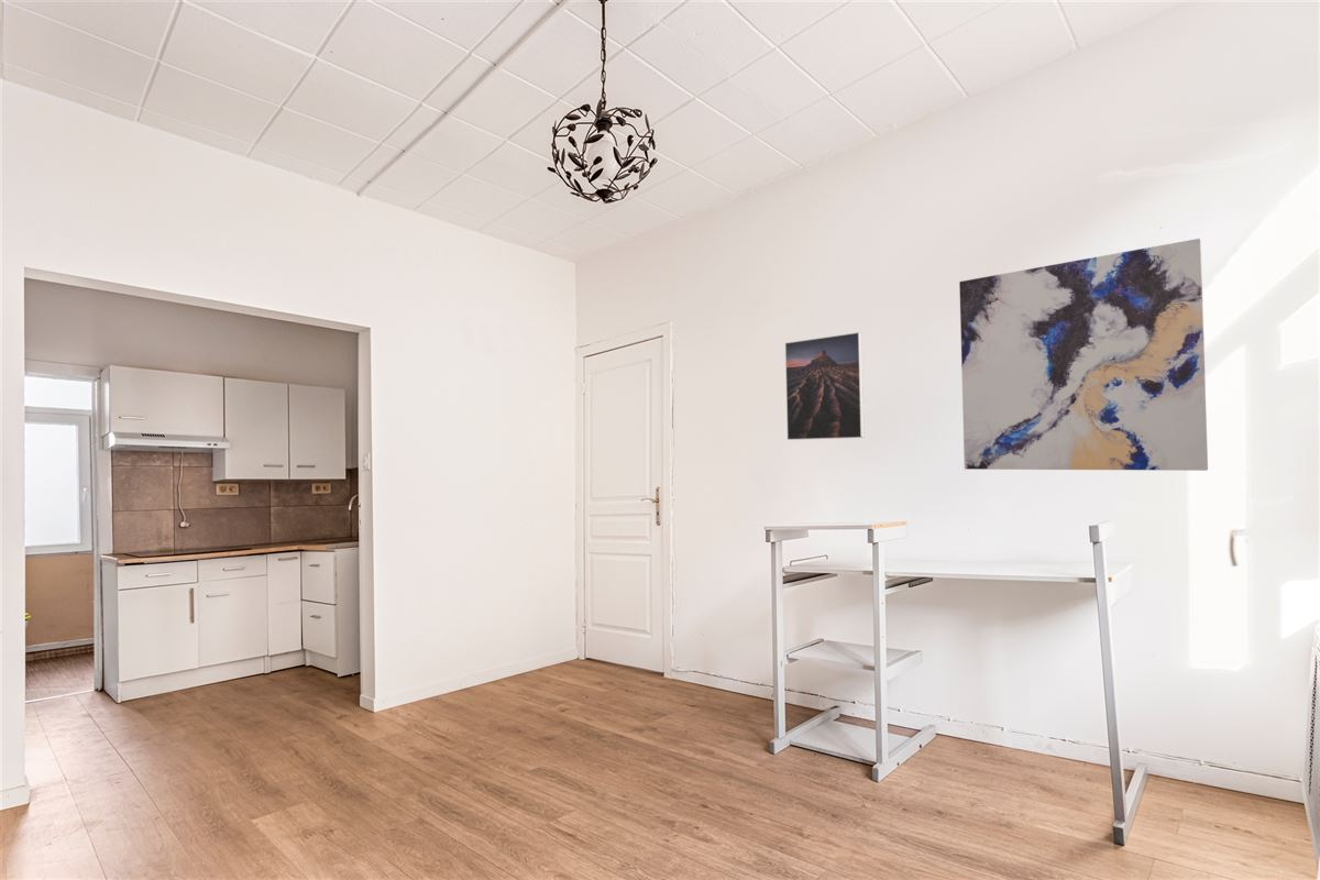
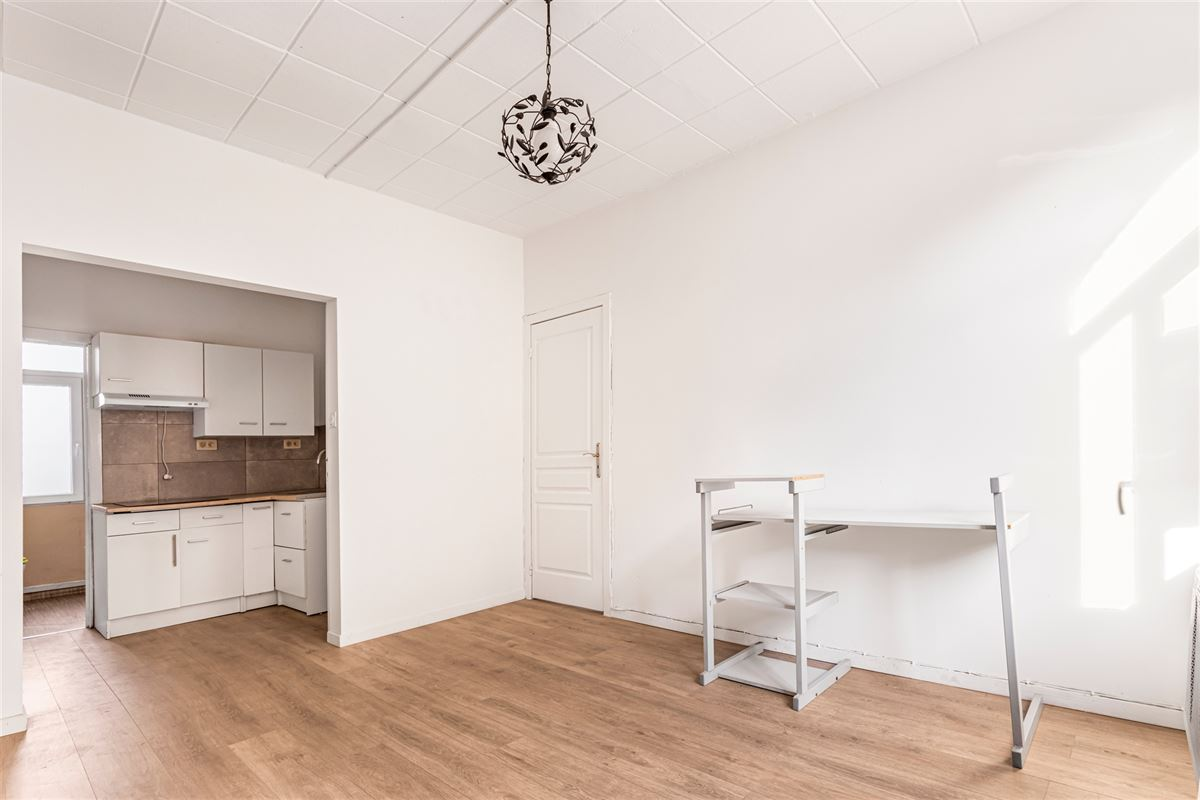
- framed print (823, 388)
- wall art (1070, 365)
